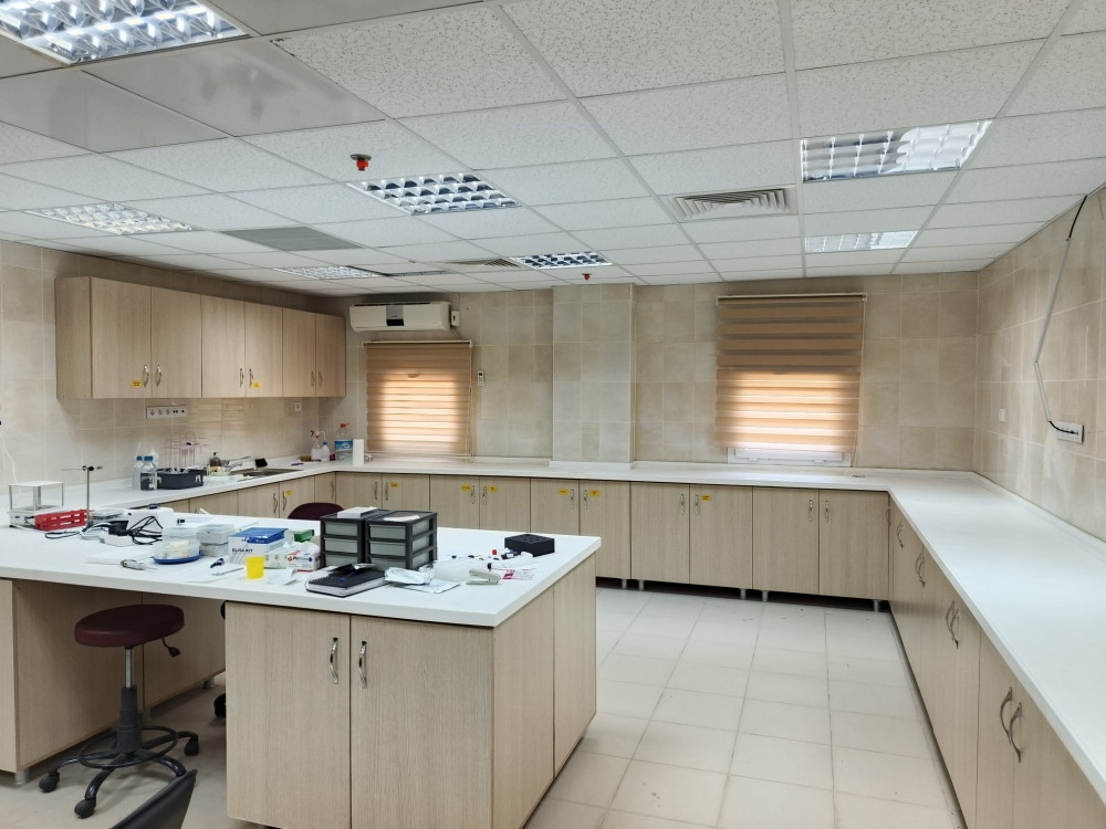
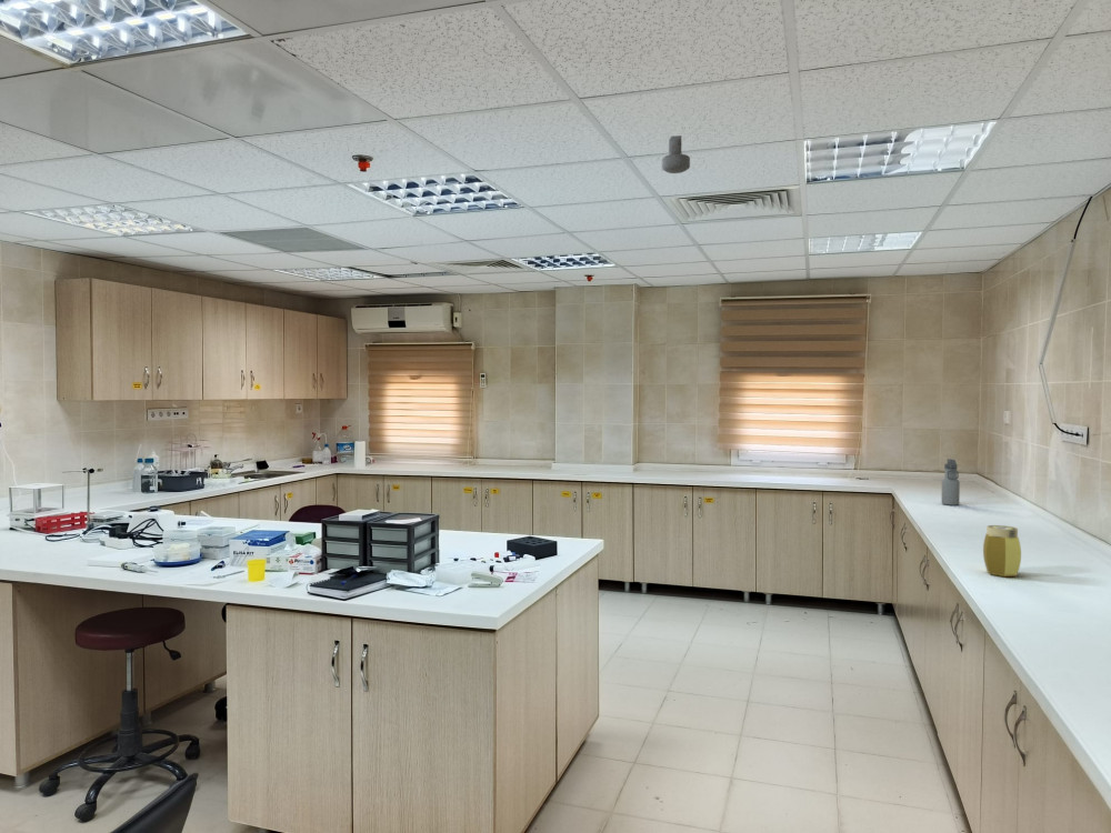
+ security camera (675, 153)
+ jar (1001, 550)
+ water bottle (950, 481)
